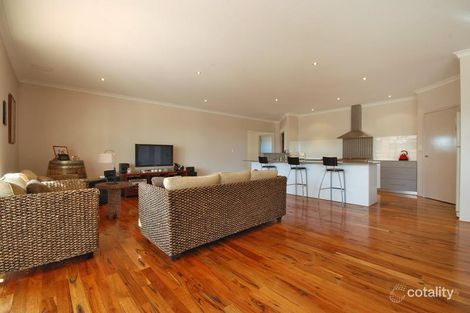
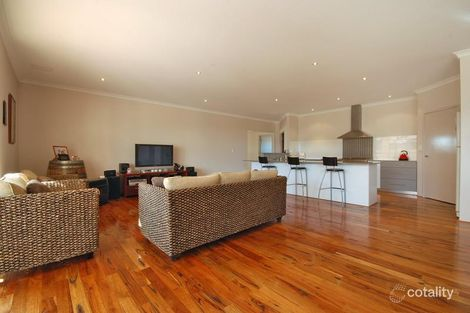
- side table (114, 200)
- lamp (108, 162)
